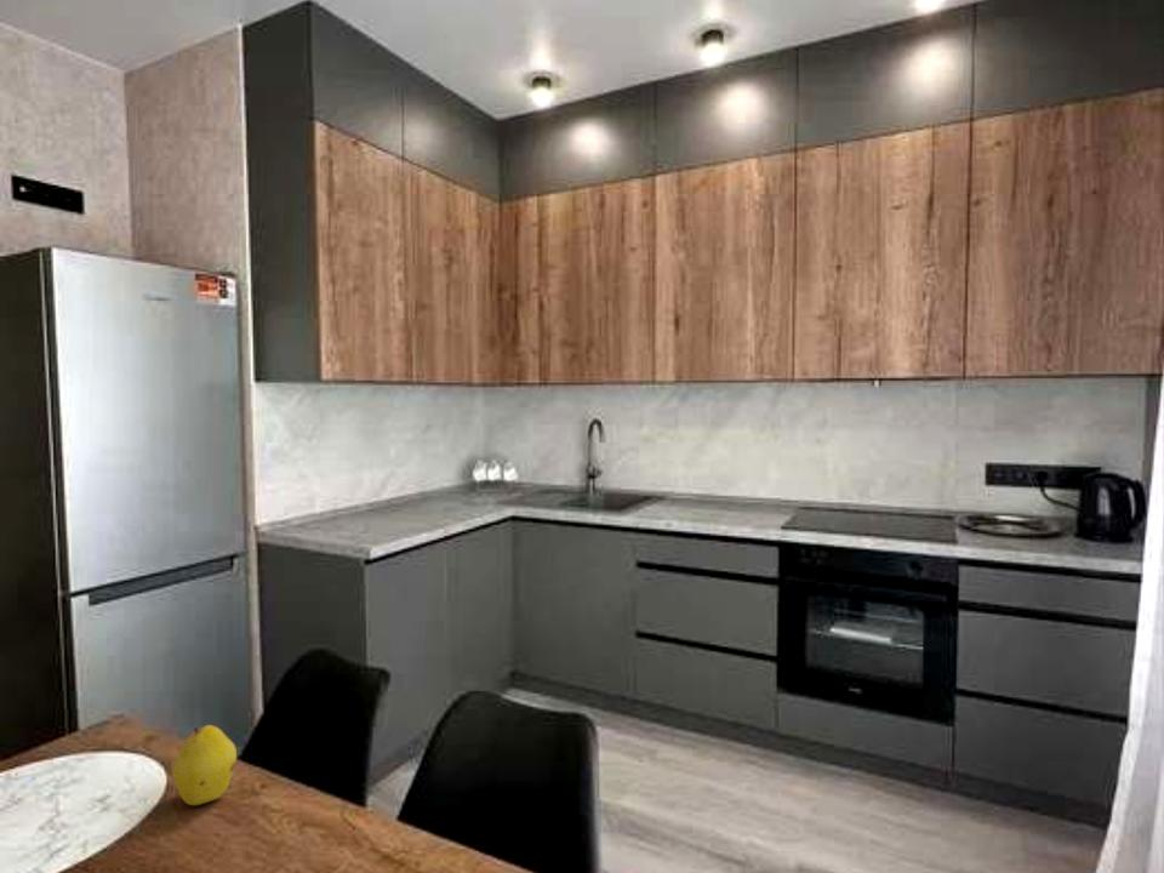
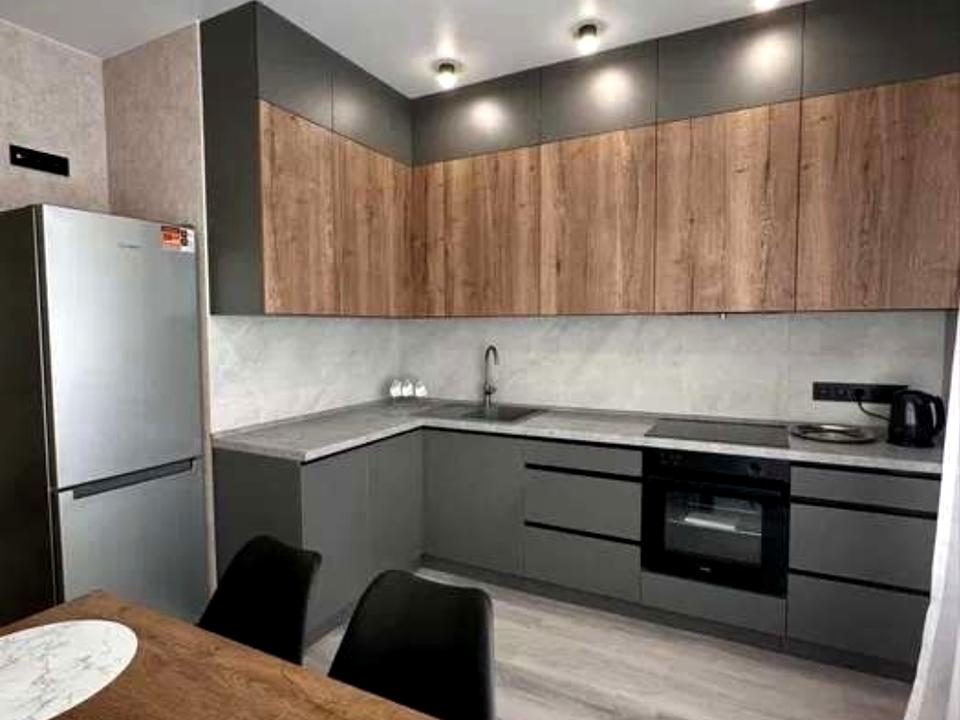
- fruit (205, 761)
